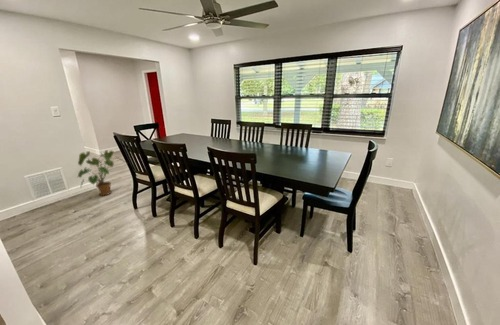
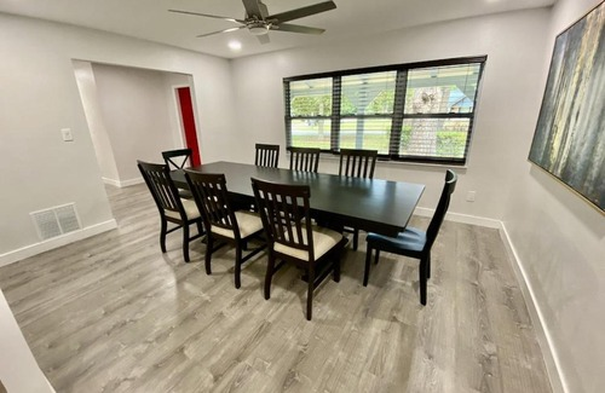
- house plant (102, 171)
